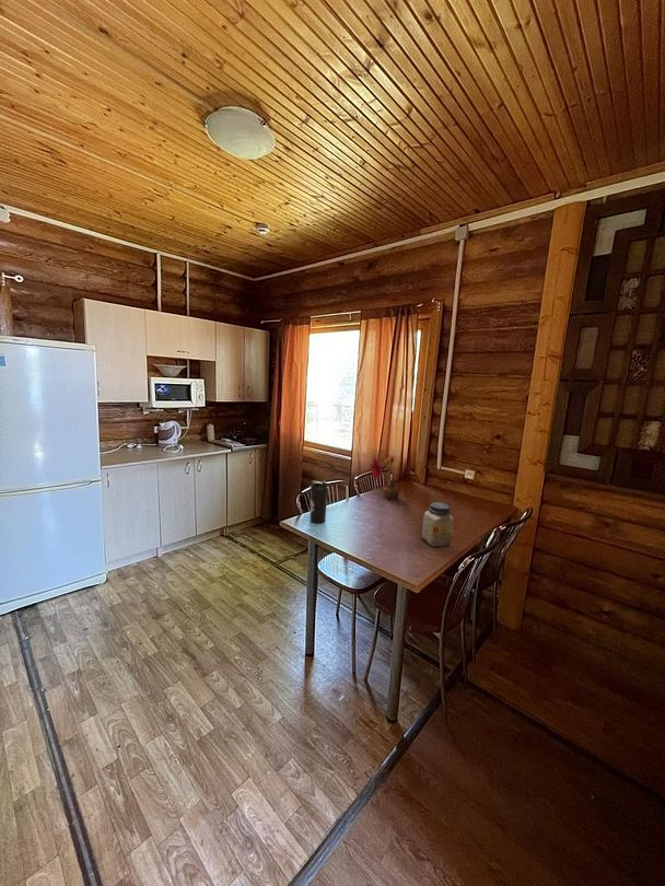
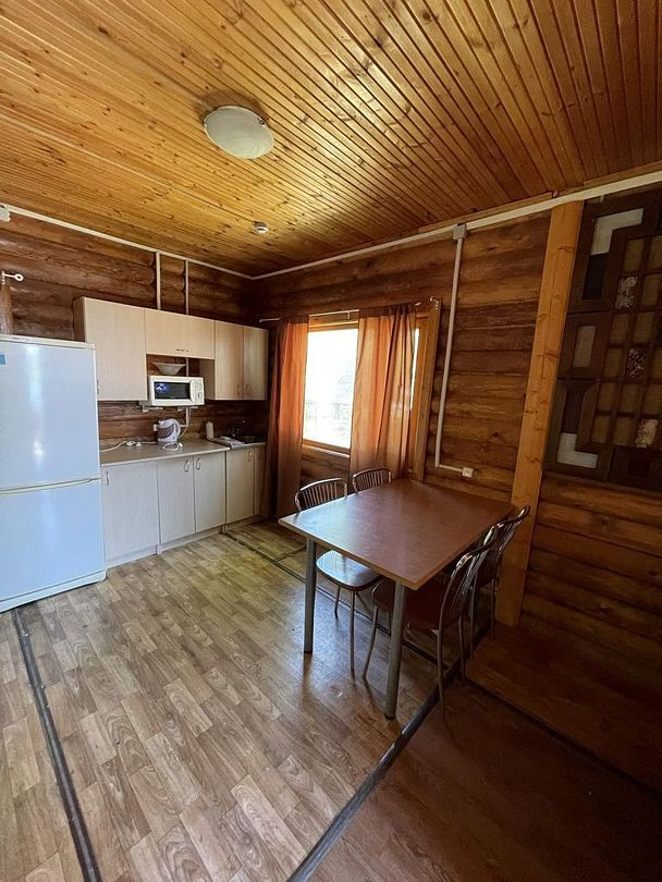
- jar (438, 523)
- flower (387, 475)
- water bottle (318, 501)
